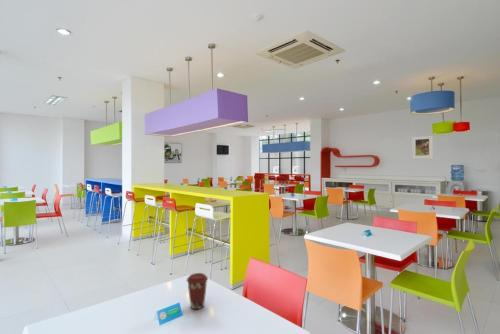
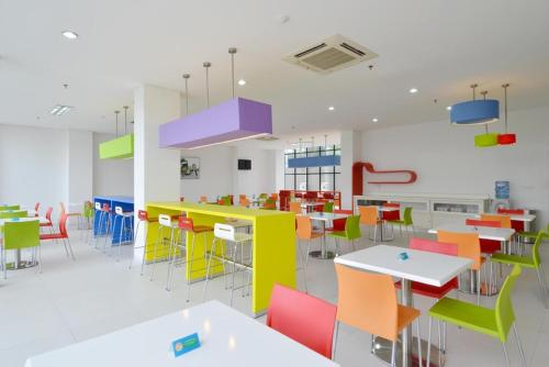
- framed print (422, 147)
- coffee cup (197, 290)
